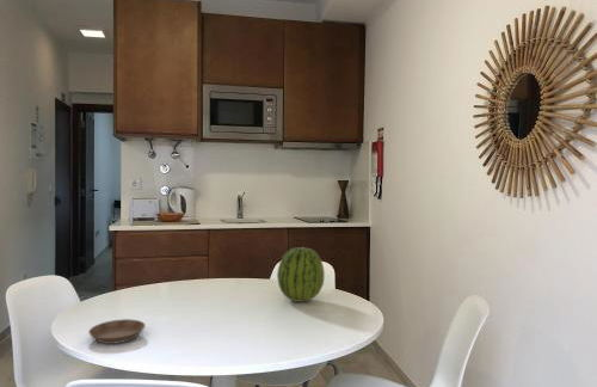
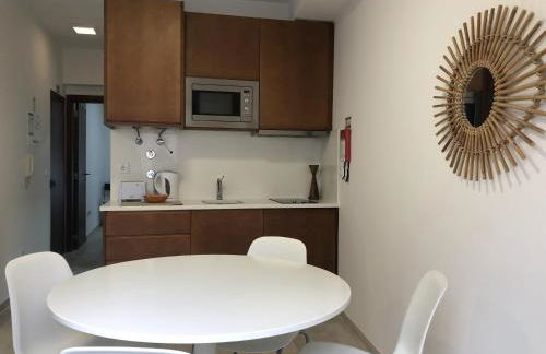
- fruit (300, 274)
- saucer (117, 332)
